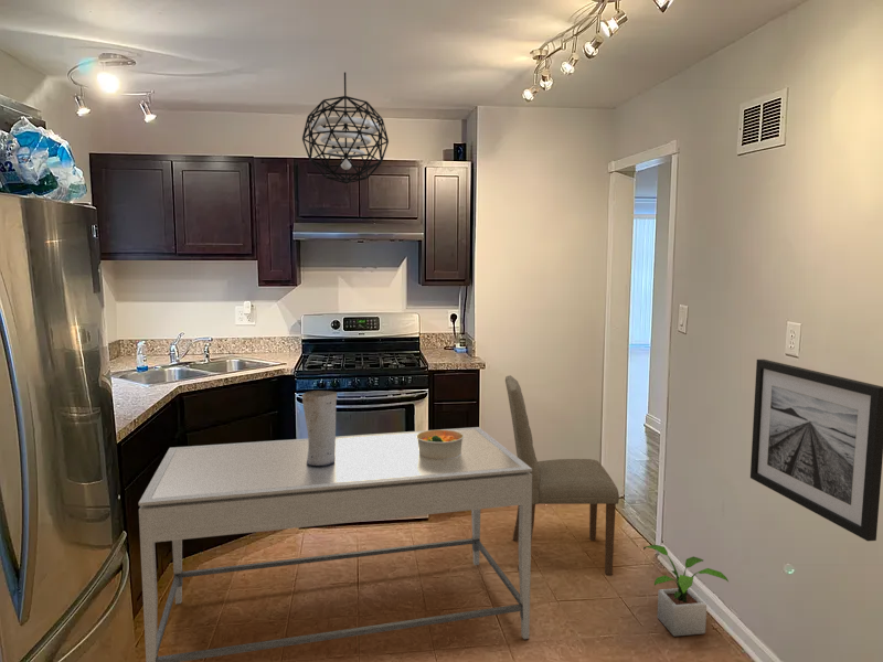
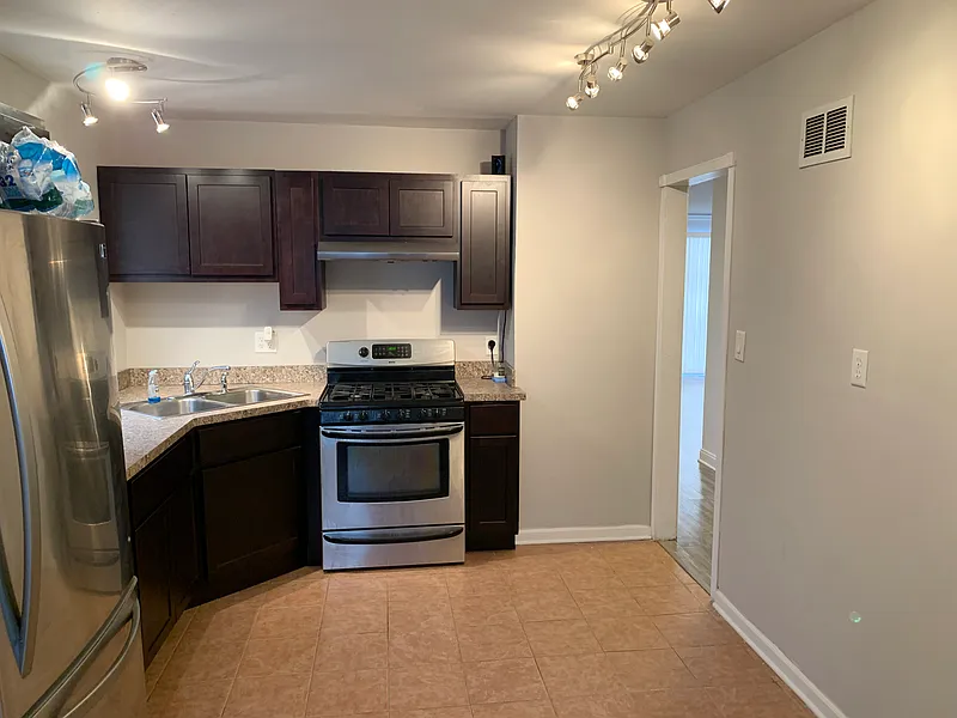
- vase (319, 427)
- bowl (439, 442)
- potted plant (680, 590)
- pendant light (345, 128)
- wall art (809, 439)
- dining table (342, 553)
- dining chair (557, 468)
